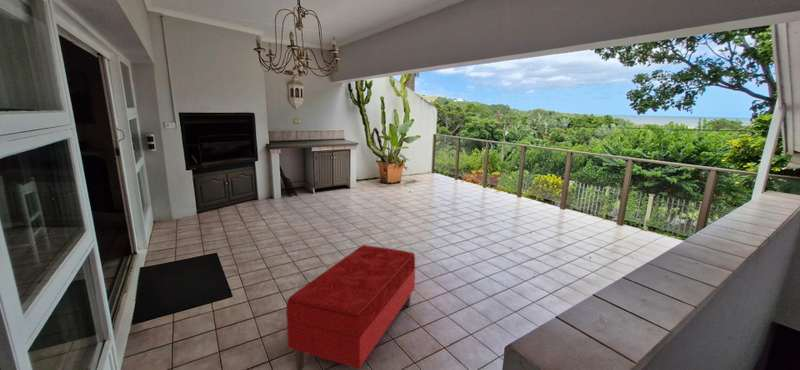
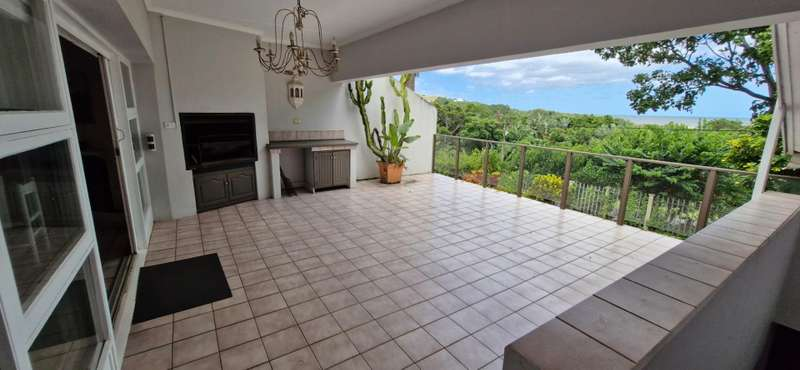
- bench (361, 302)
